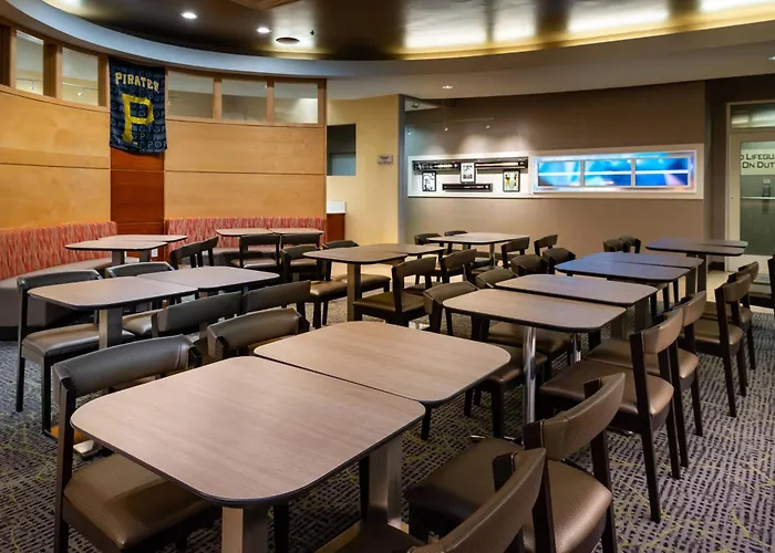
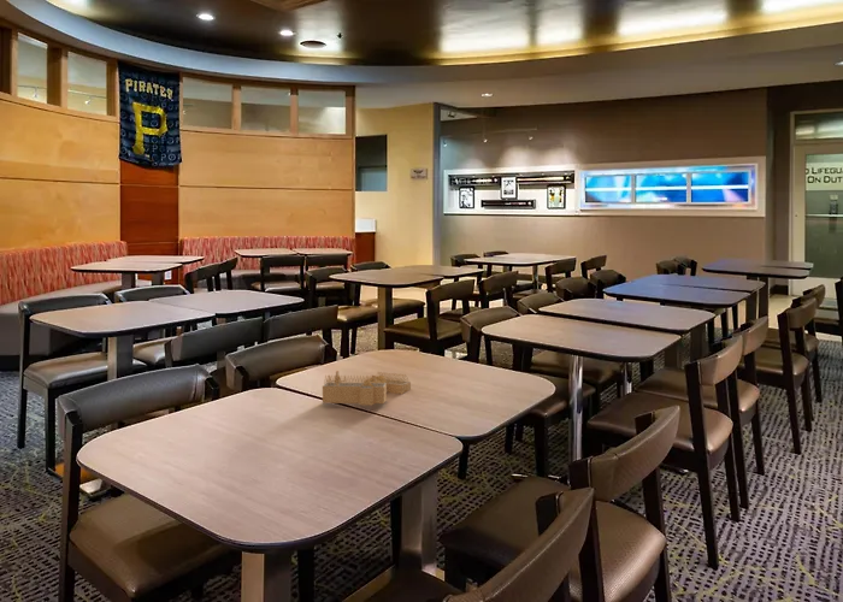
+ house frame (369, 382)
